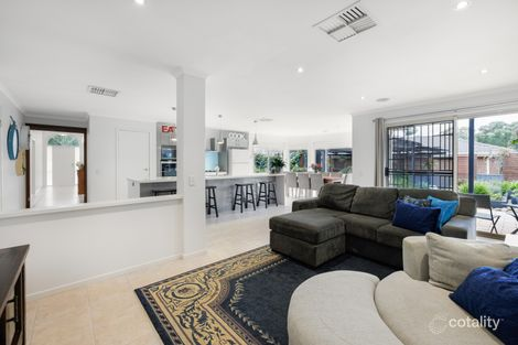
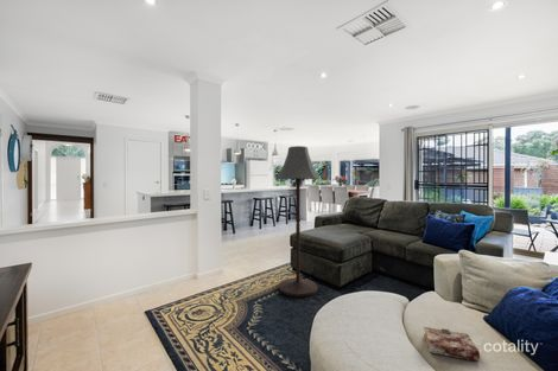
+ book (449, 343)
+ floor lamp (298, 217)
